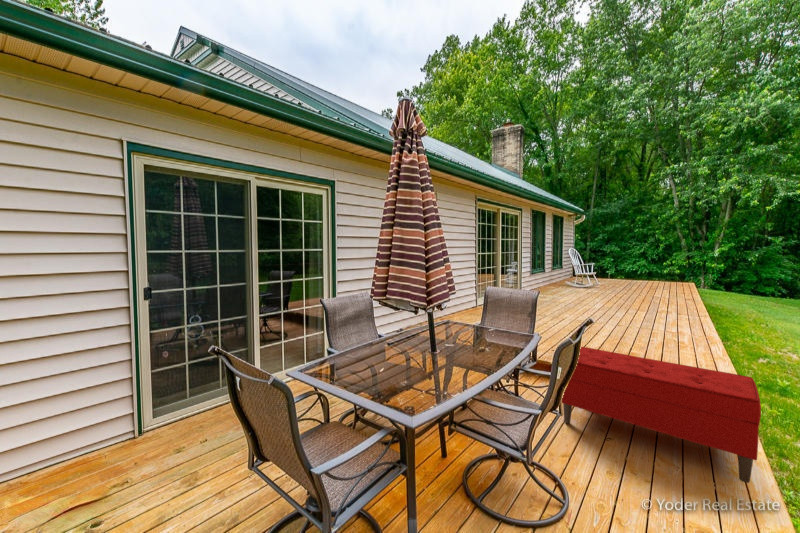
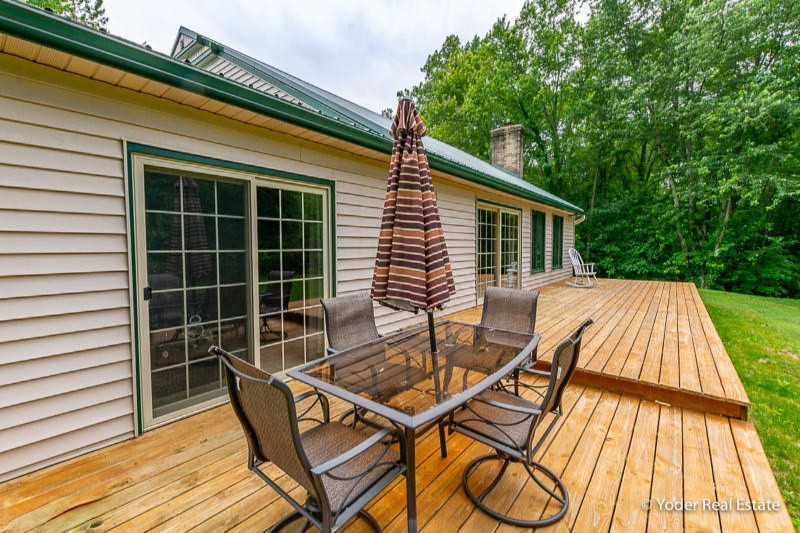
- bench (648, 401)
